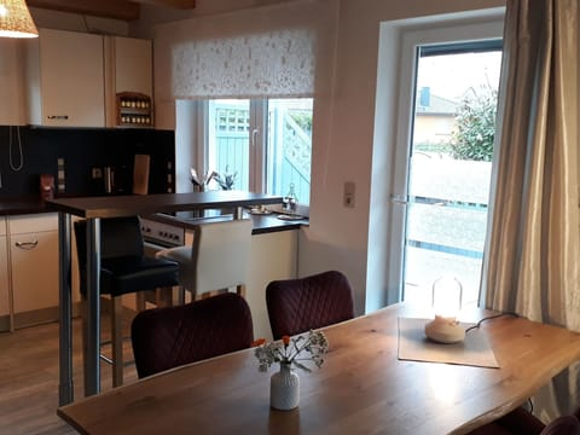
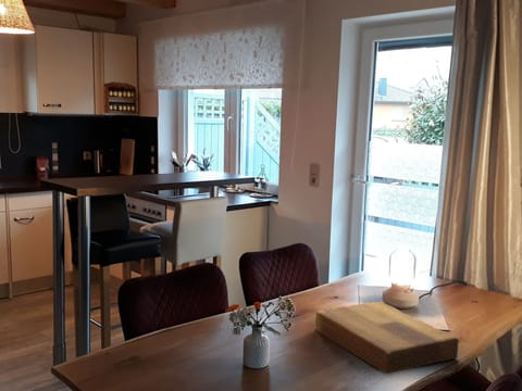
+ cutting board (383, 331)
